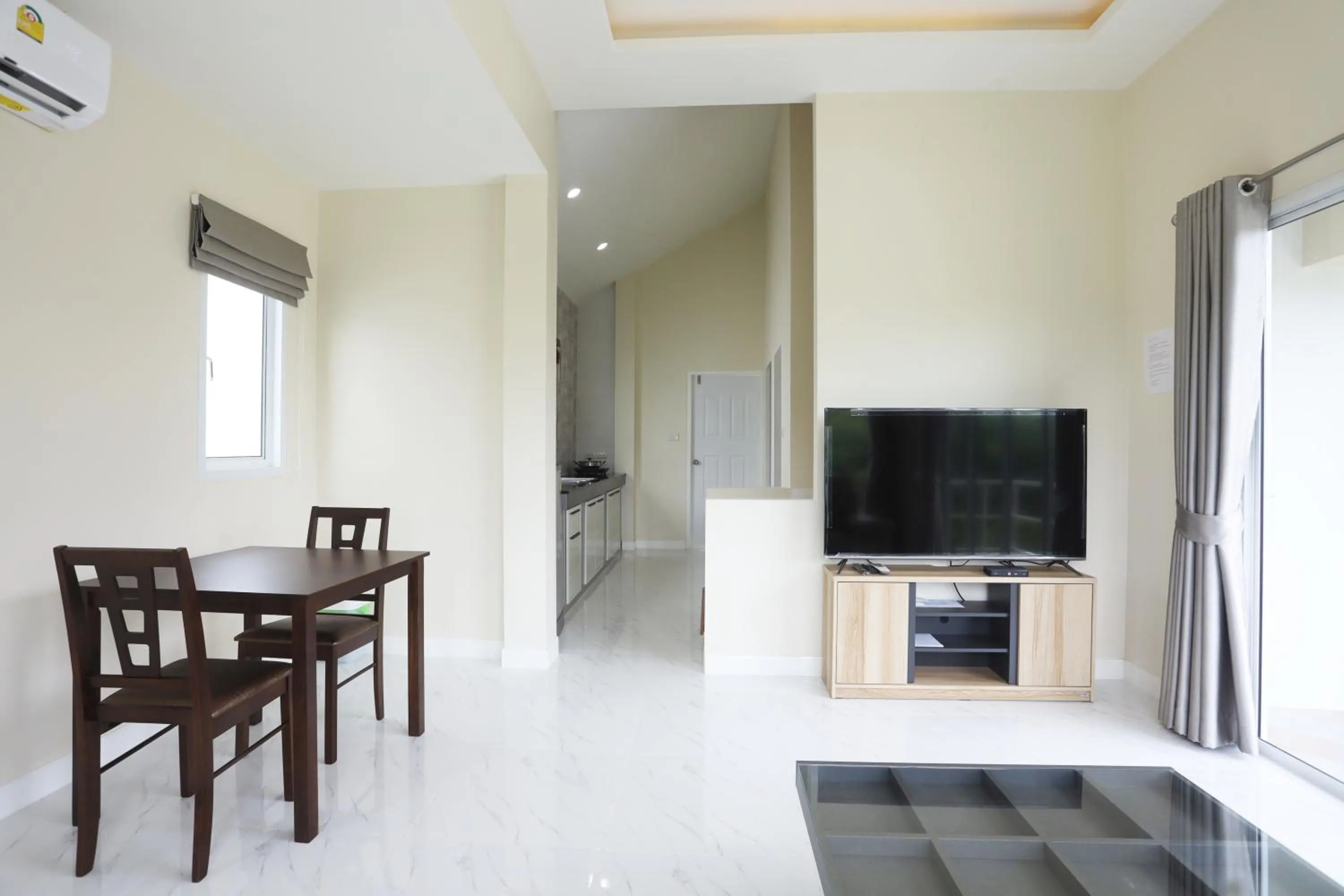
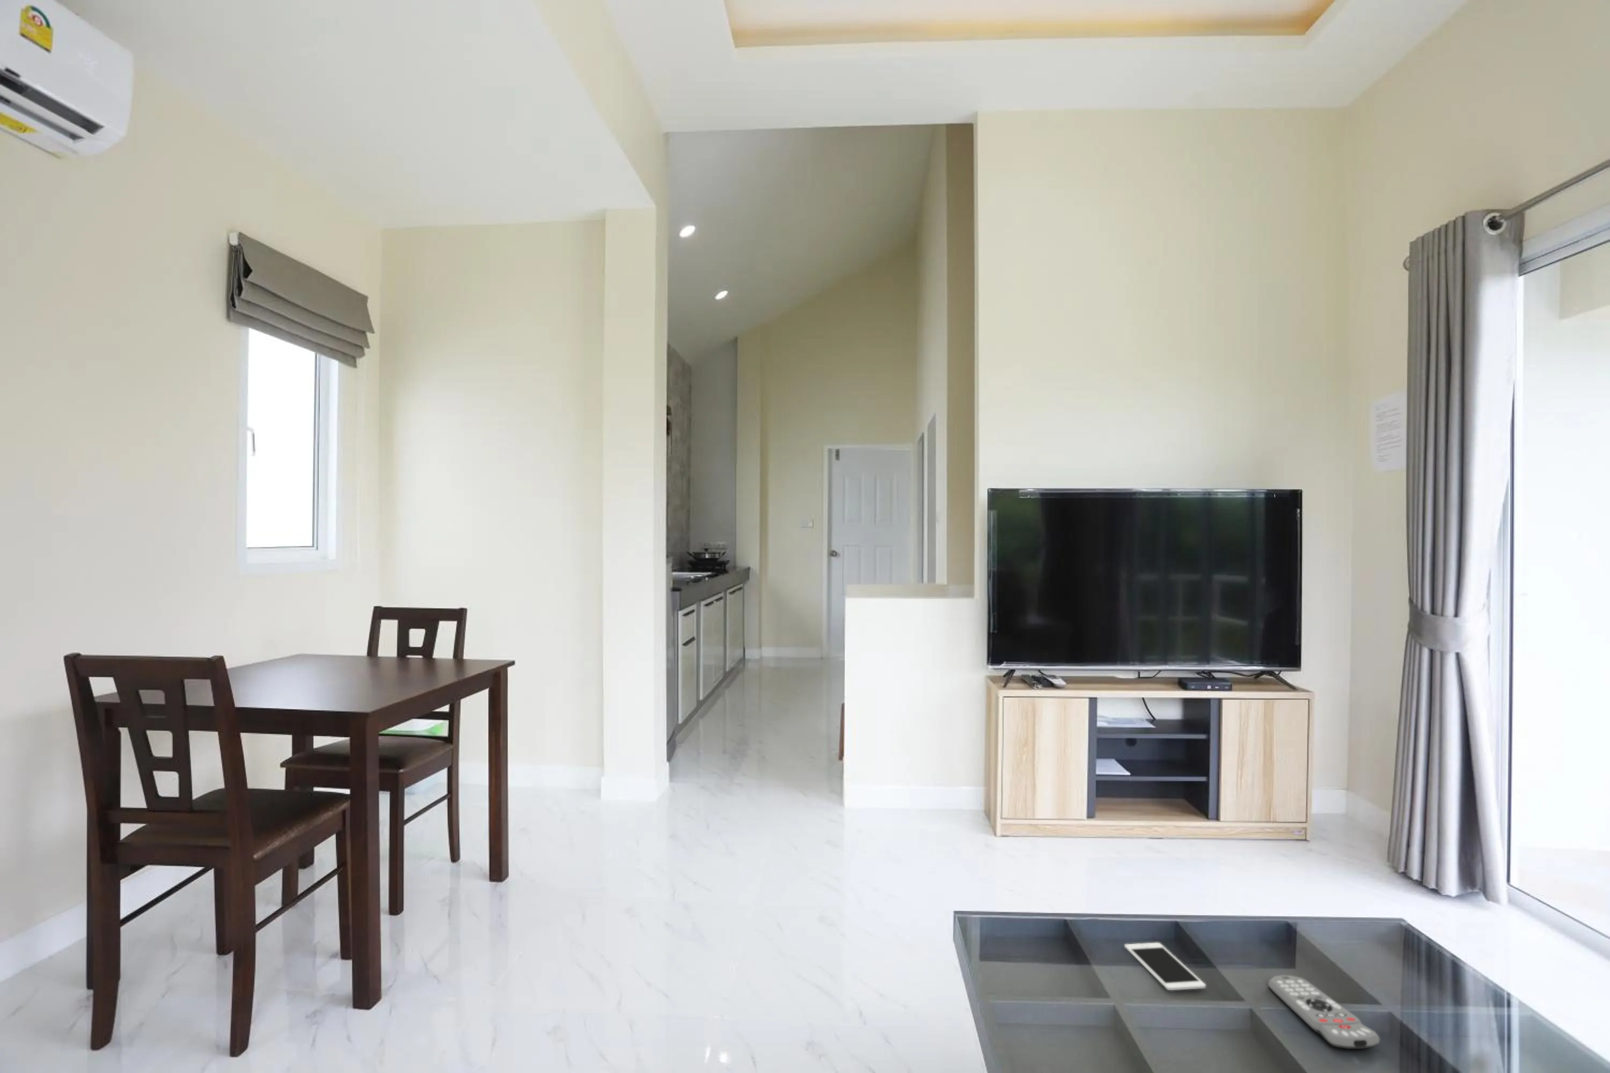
+ cell phone (1163, 965)
+ remote control (1318, 1010)
